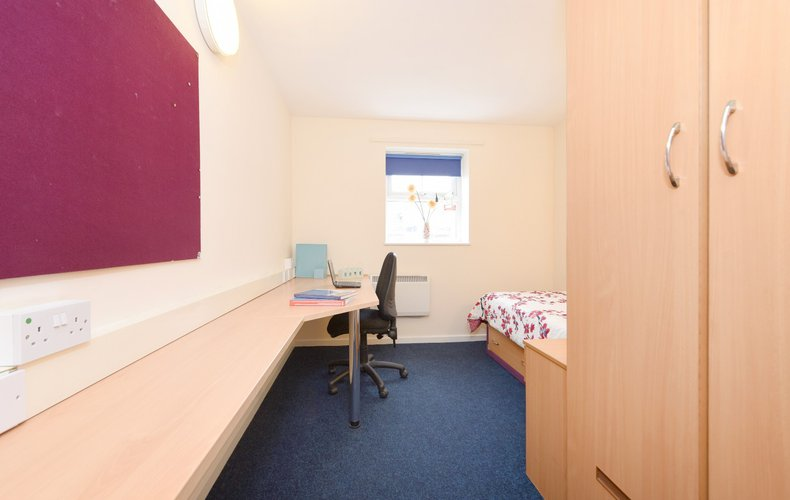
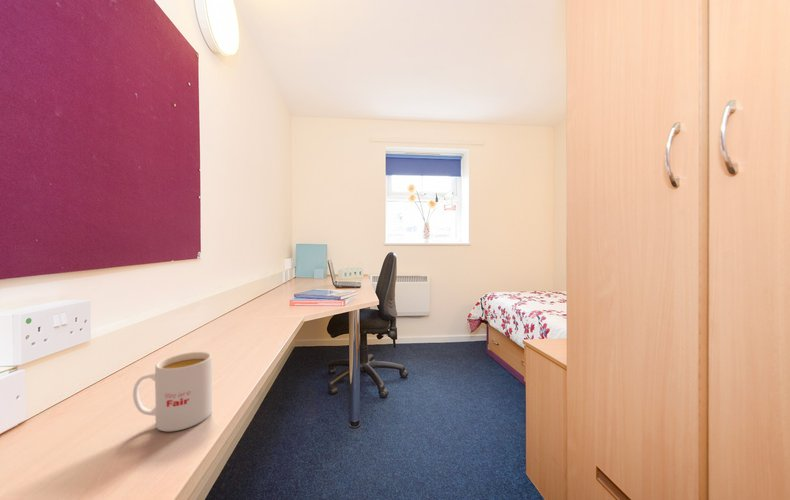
+ mug (174, 390)
